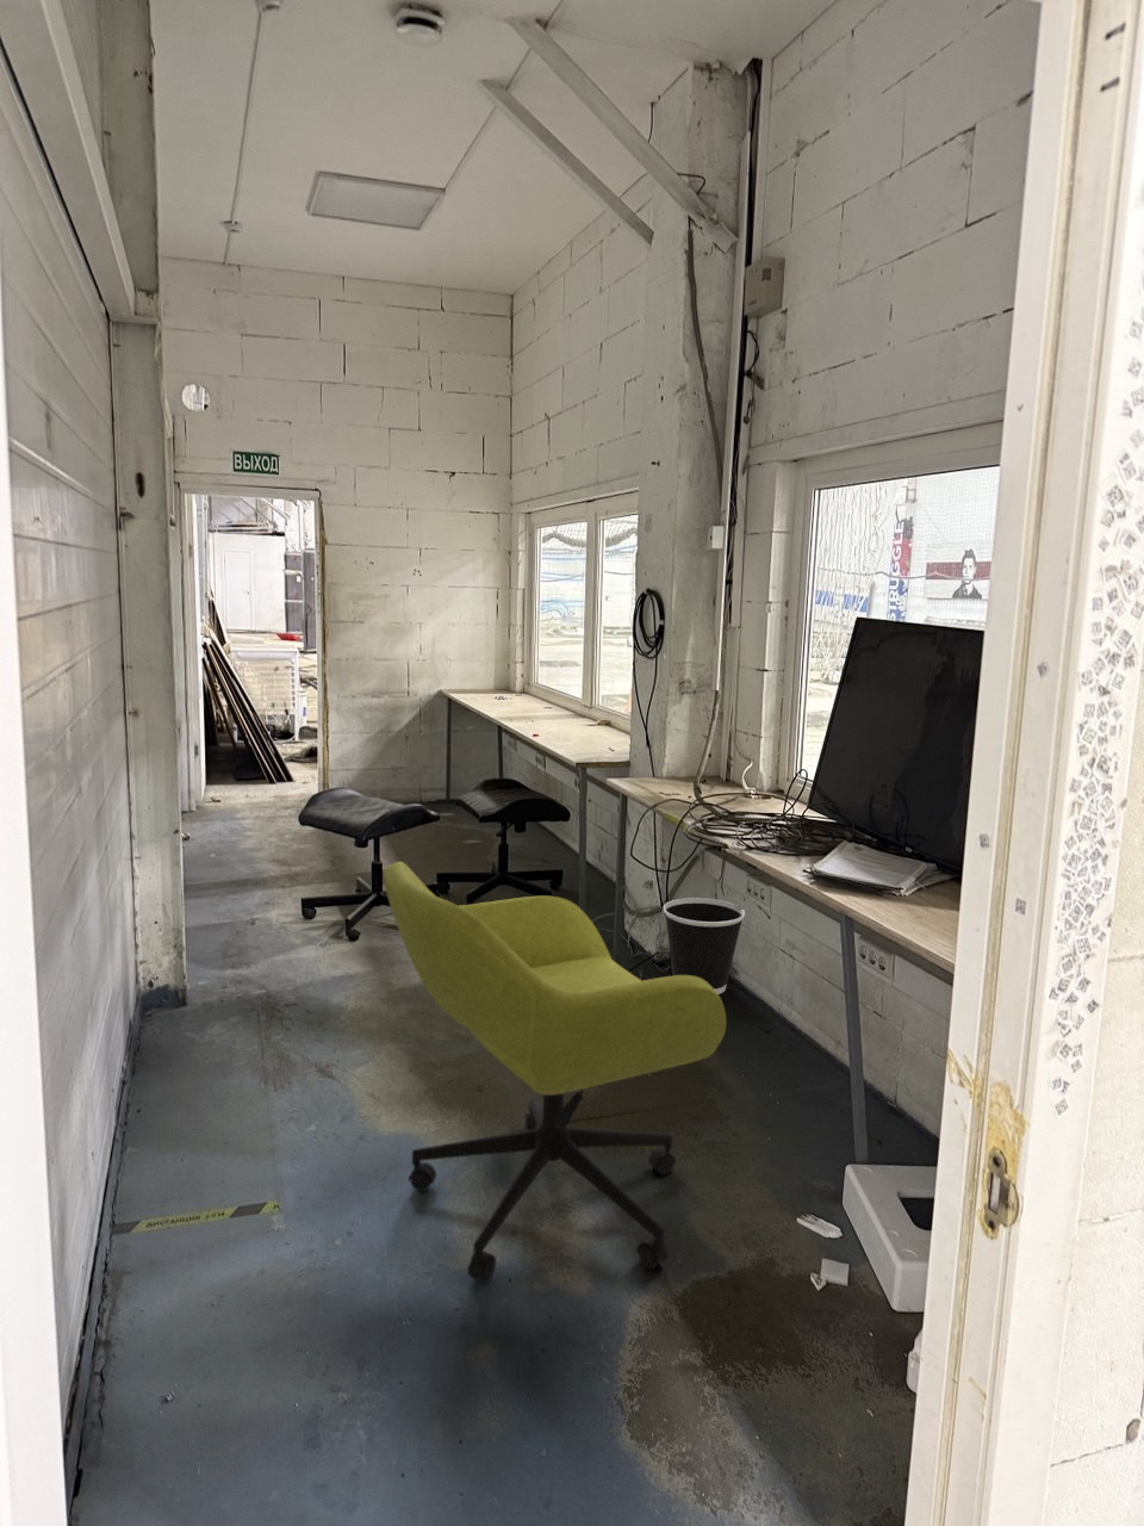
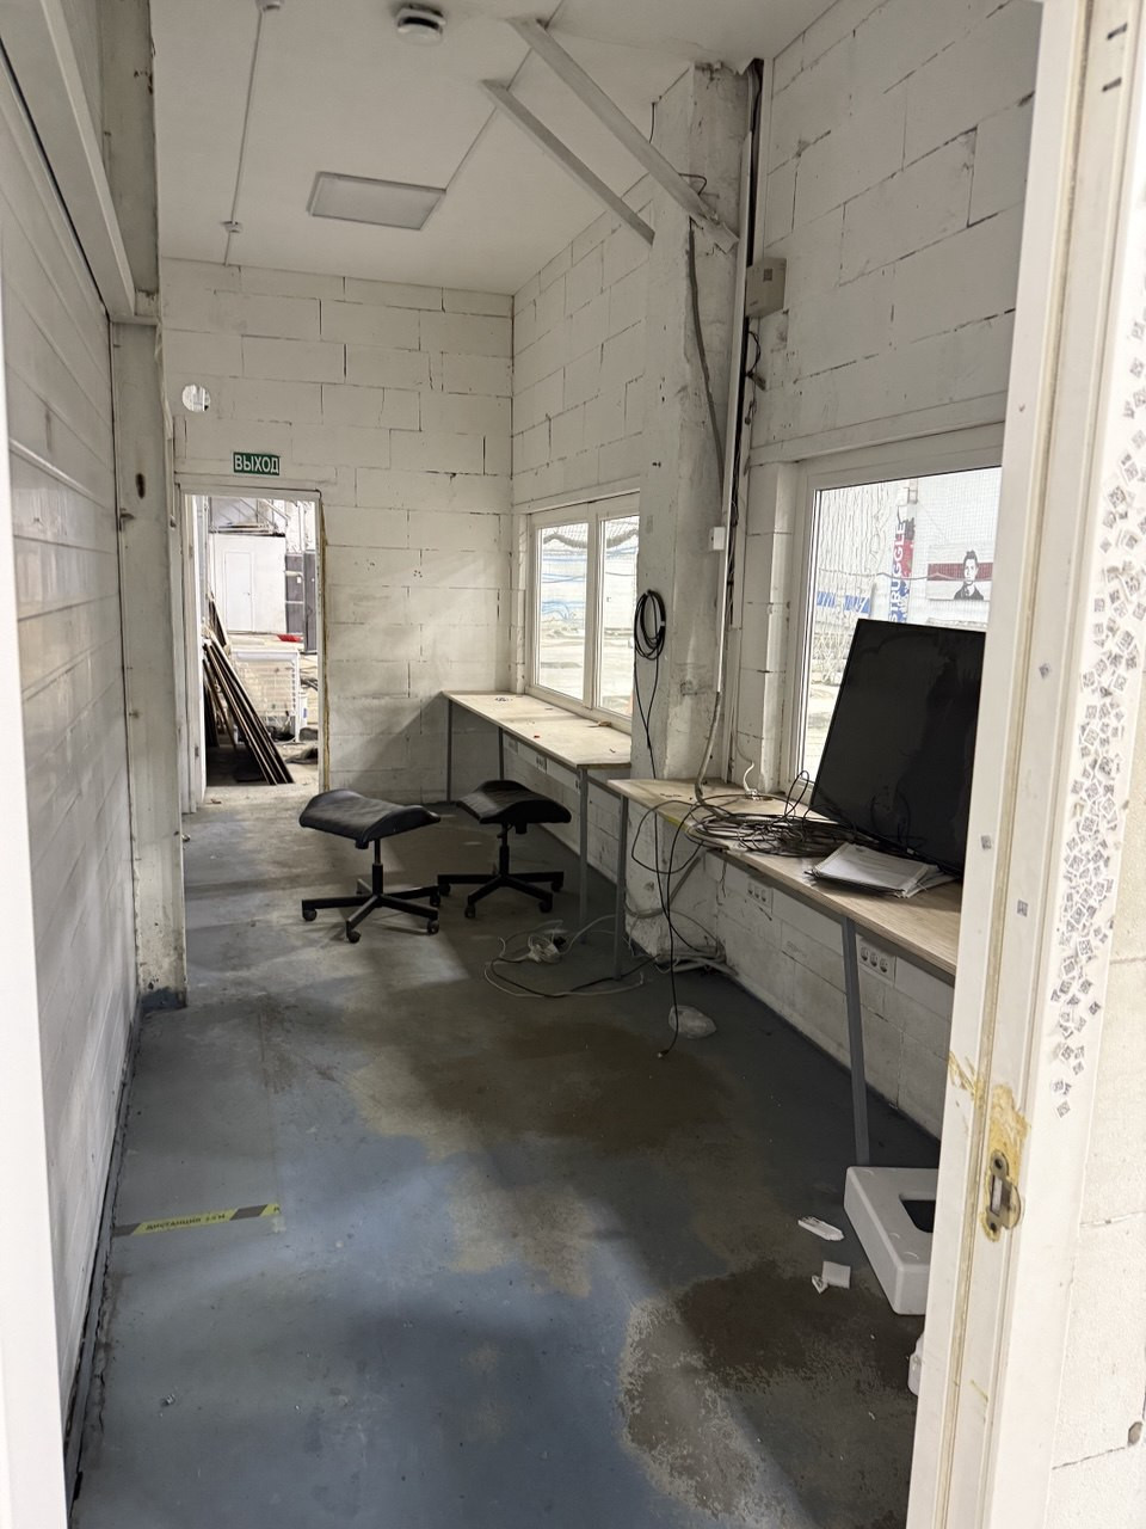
- office chair (554, 1038)
- wastebasket (701, 948)
